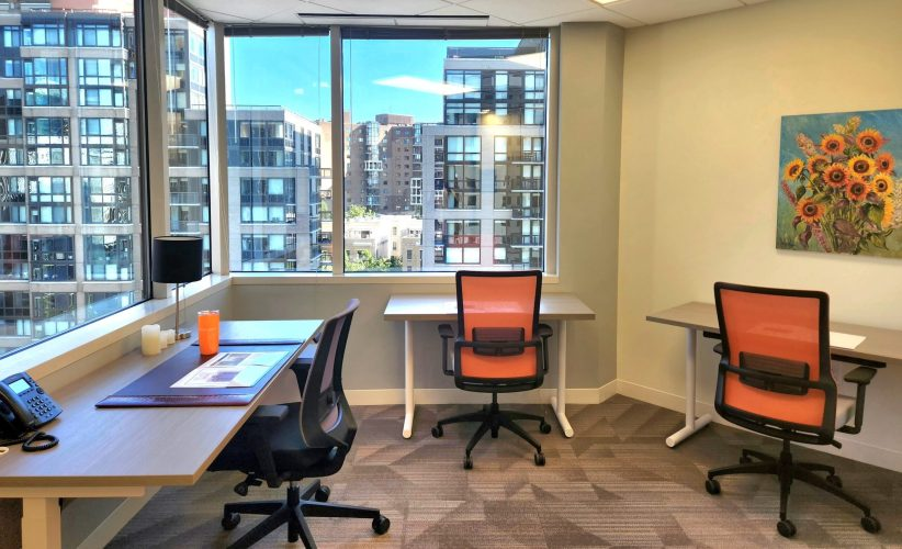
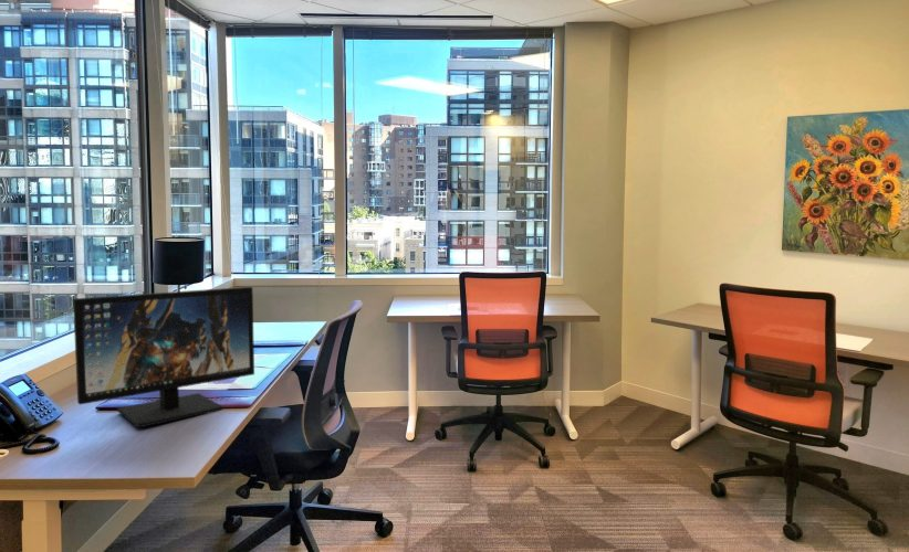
+ computer monitor (169, 351)
